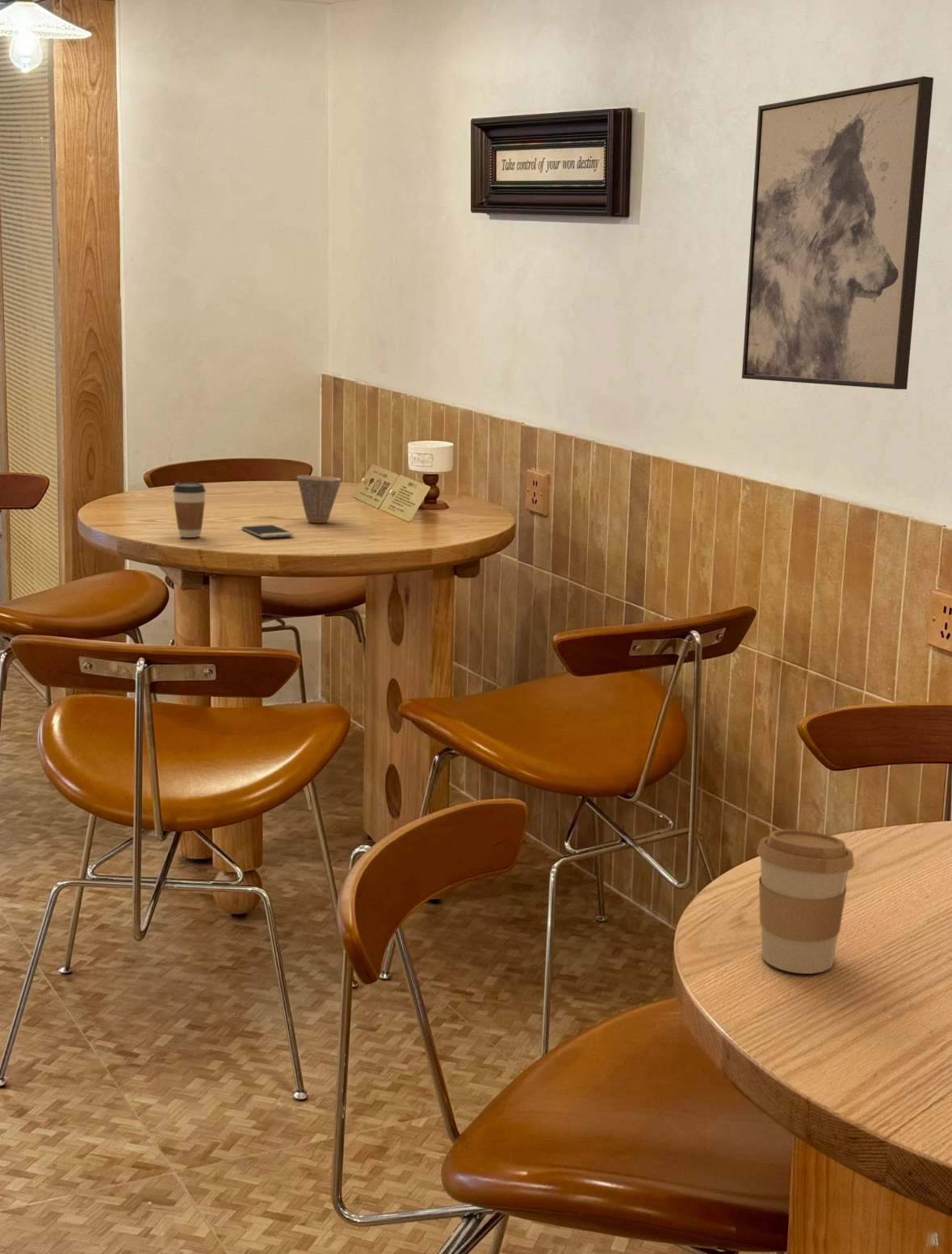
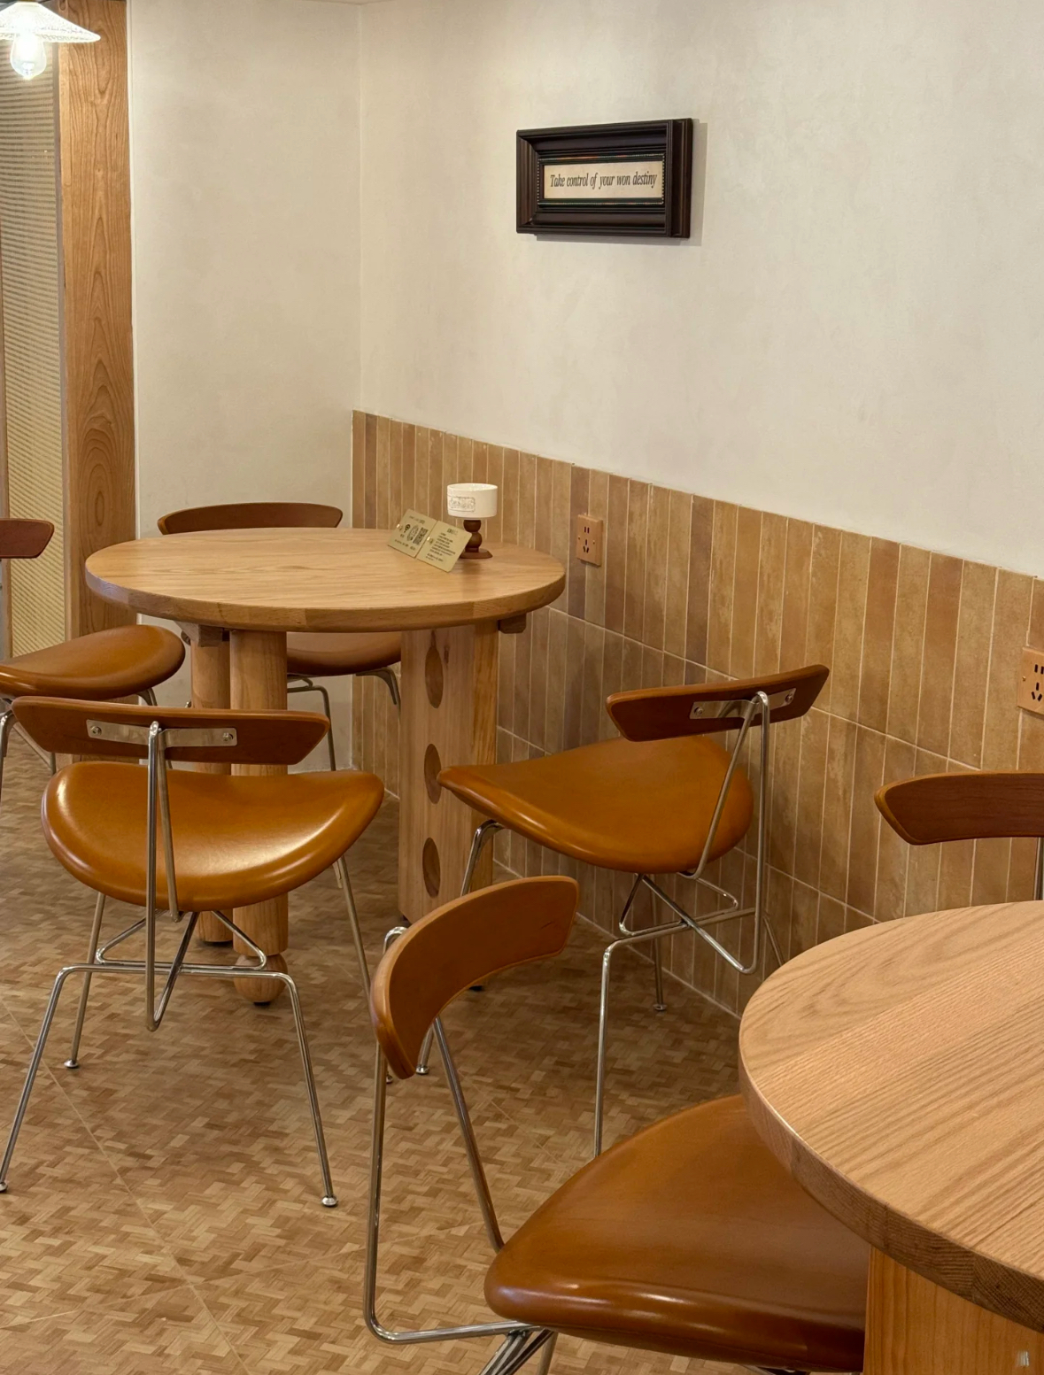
- coffee cup (802, 896)
- smartphone (266, 531)
- cup (319, 499)
- wall art (829, 241)
- coffee cup (189, 510)
